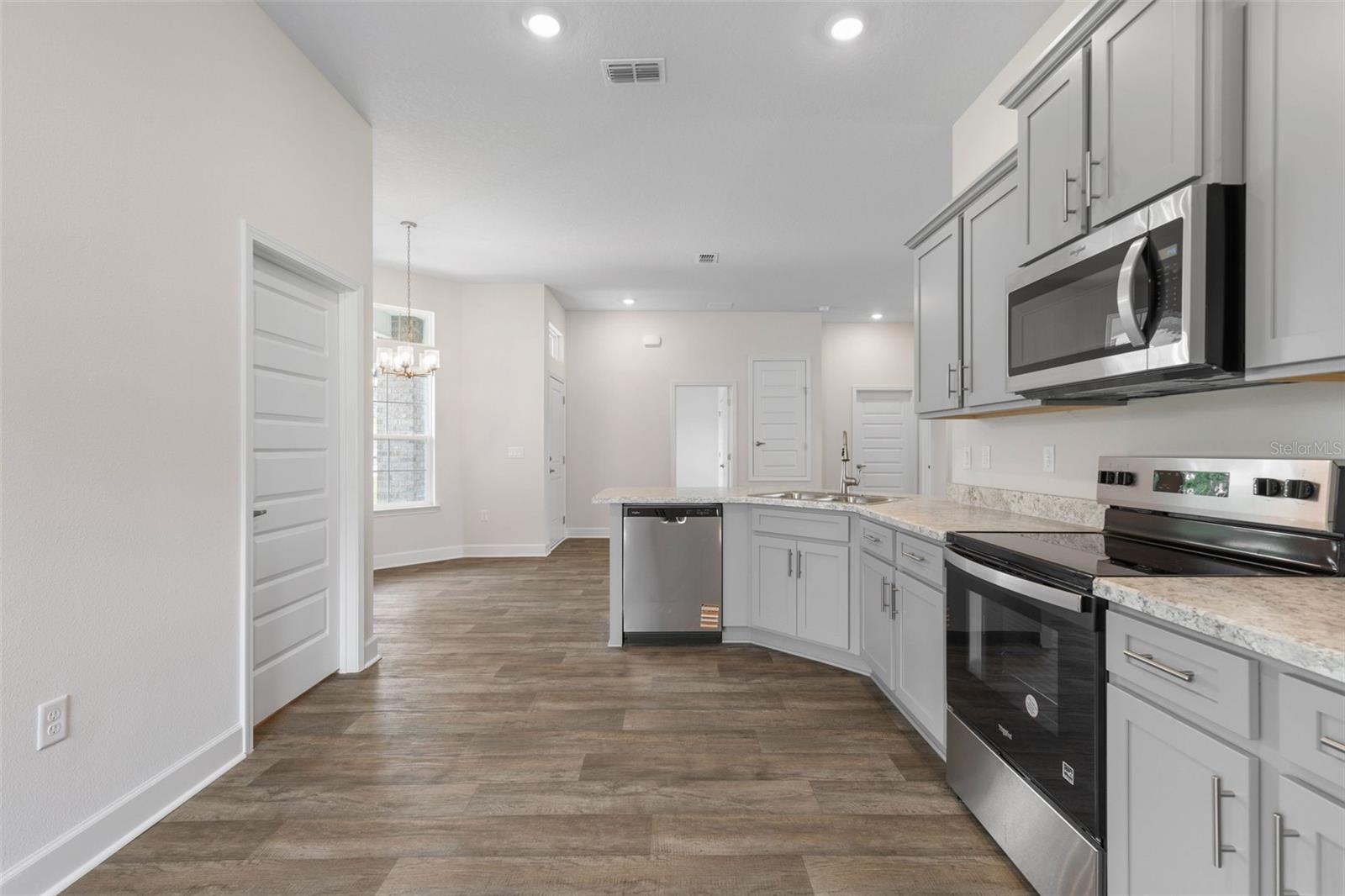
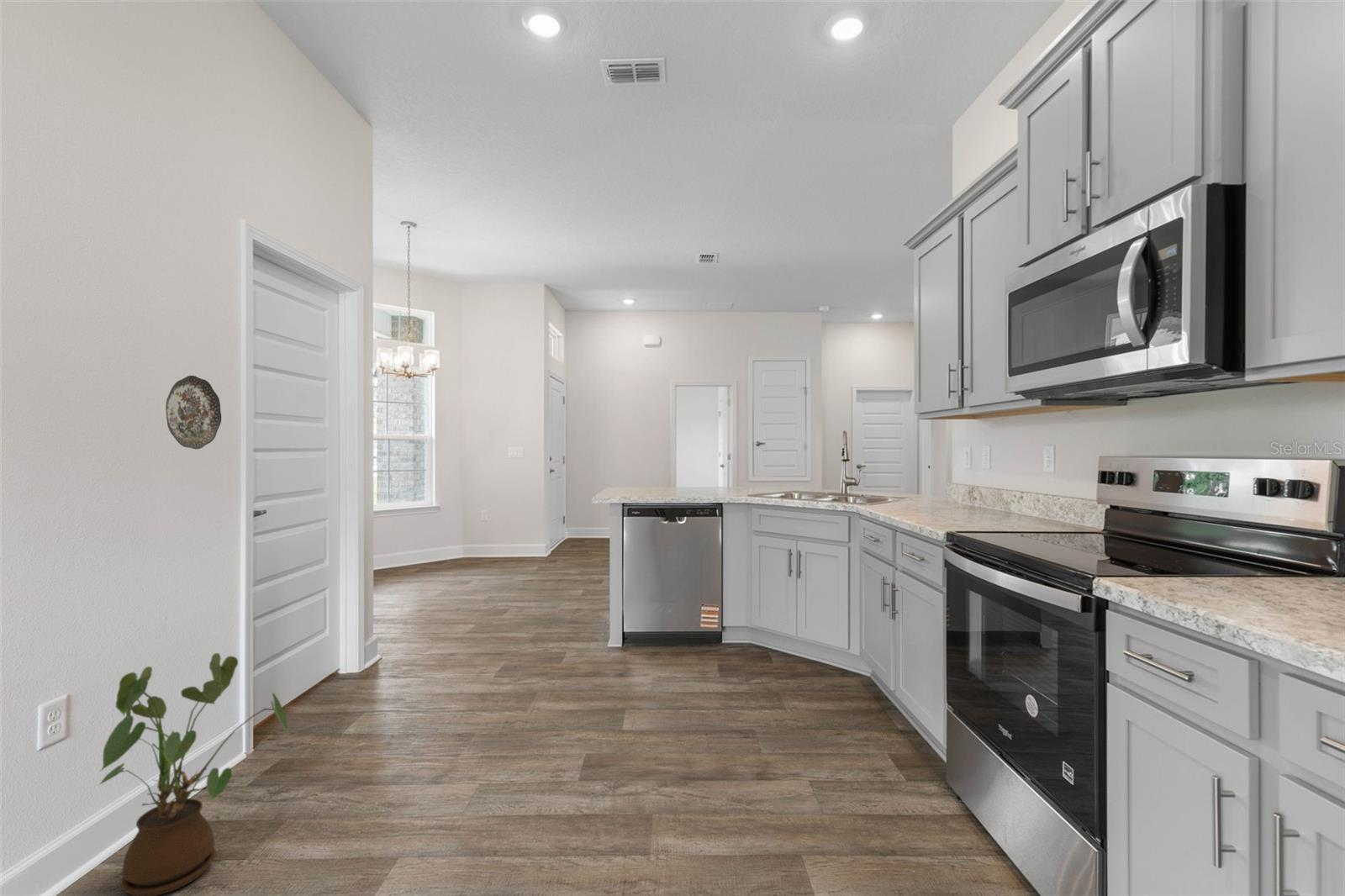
+ house plant (184, 772)
+ decorative plate (192, 412)
